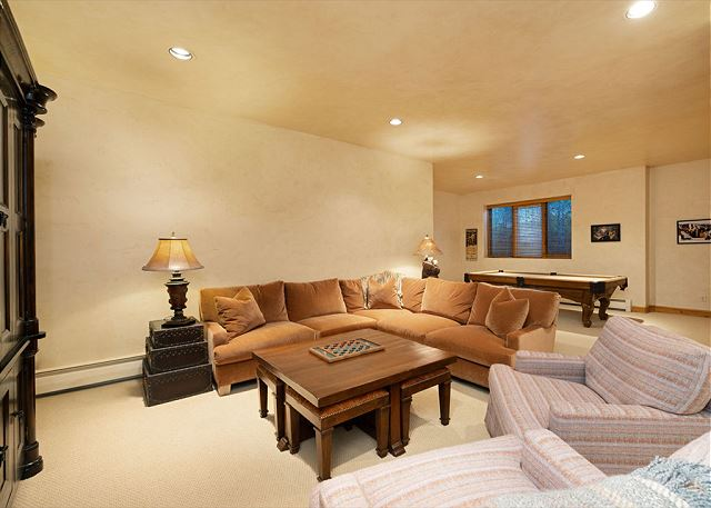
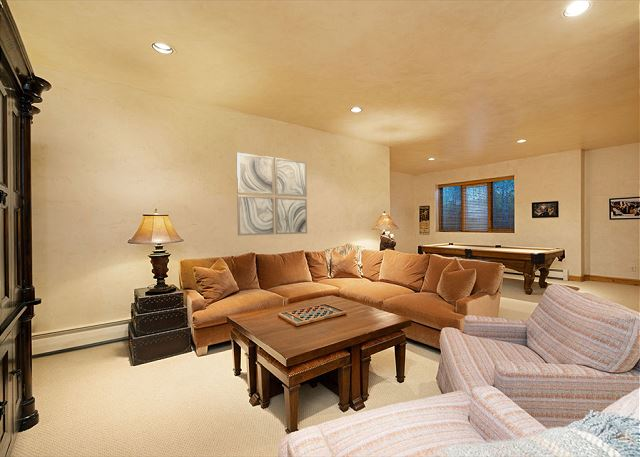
+ wall art (275, 197)
